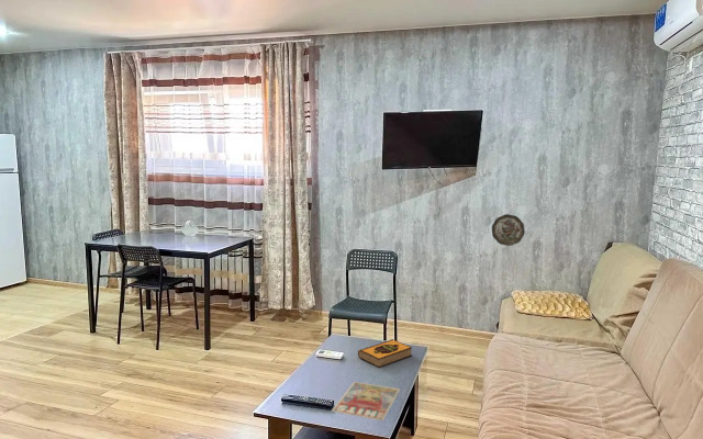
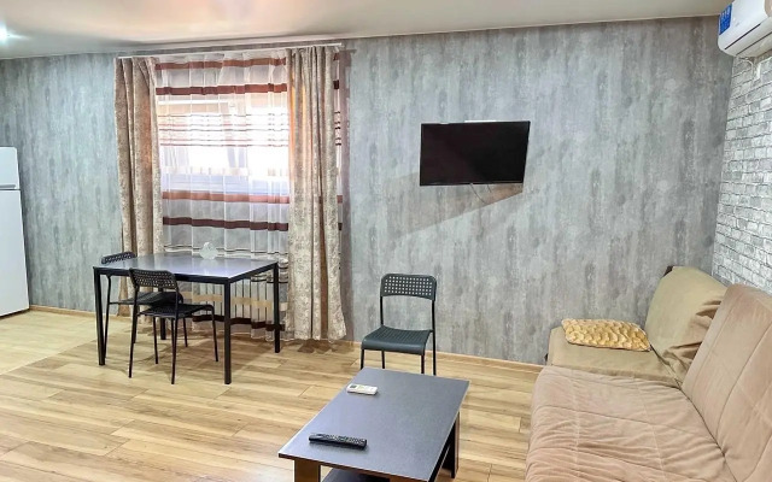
- hardback book (384, 351)
- magazine (367, 399)
- decorative plate (507, 229)
